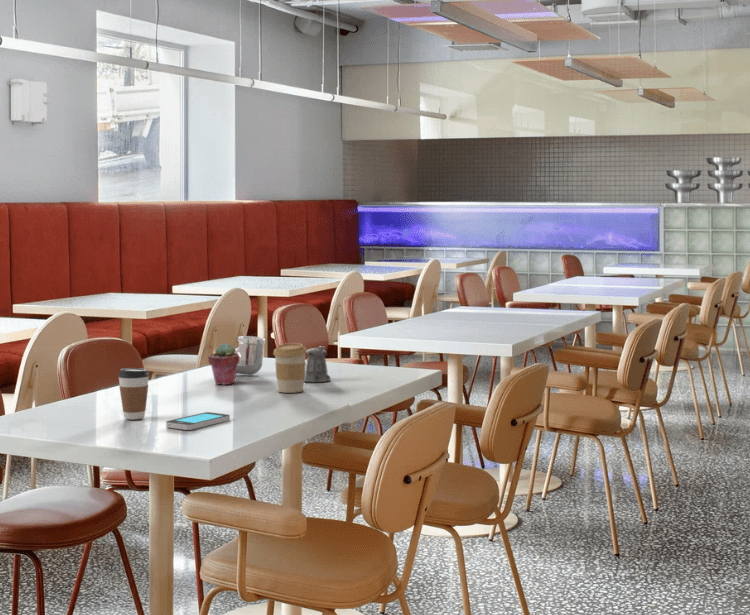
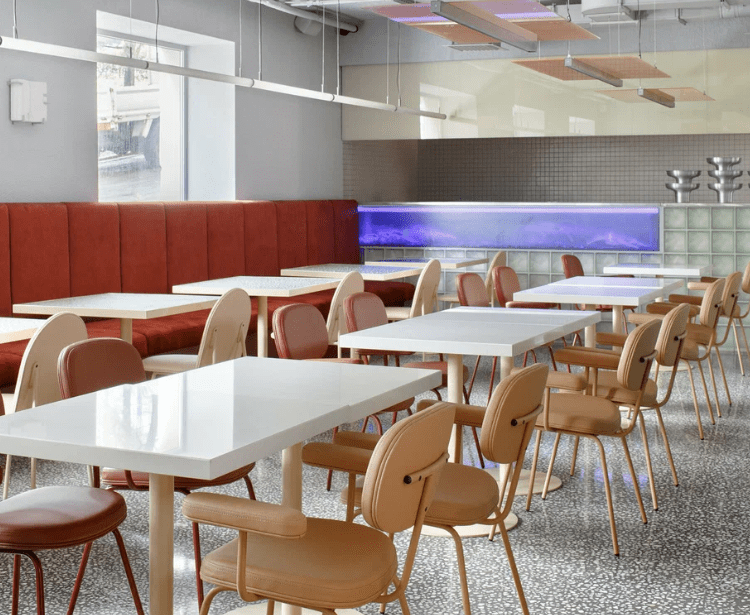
- potted succulent (224, 363)
- pepper shaker (313, 363)
- coffee cup (134, 393)
- coffee cup (290, 367)
- smartphone (198, 420)
- pipe fitting (245, 355)
